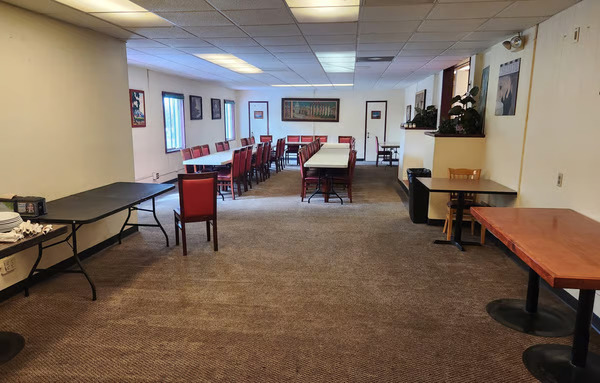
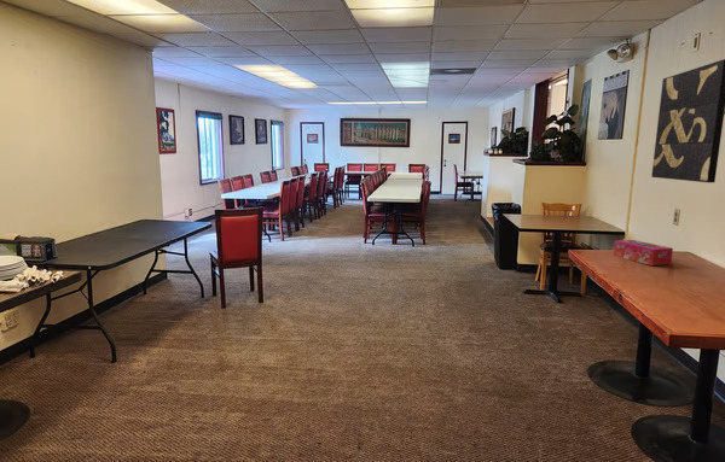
+ wall art (686, 125)
+ tissue box (642, 251)
